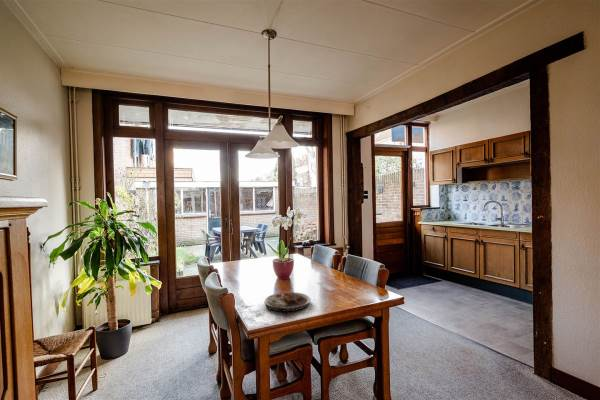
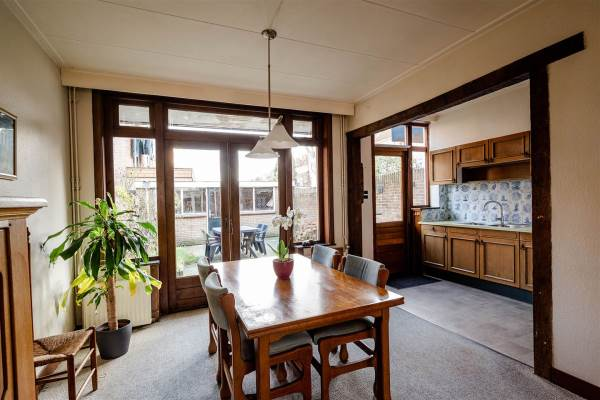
- plate (287, 299)
